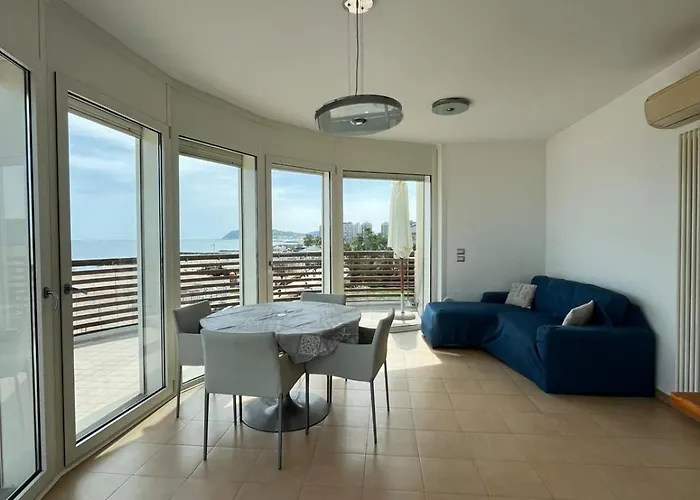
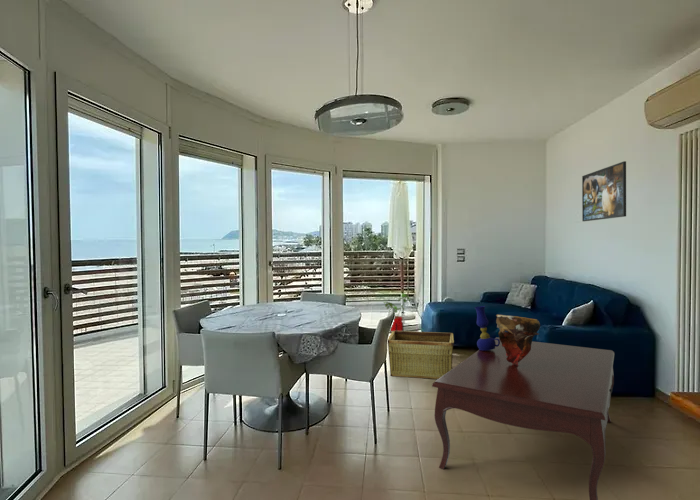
+ coffee table (534, 402)
+ oil lamp (486, 329)
+ house plant (397, 314)
+ hamper (421, 353)
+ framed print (602, 194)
+ decorative bowl (517, 338)
